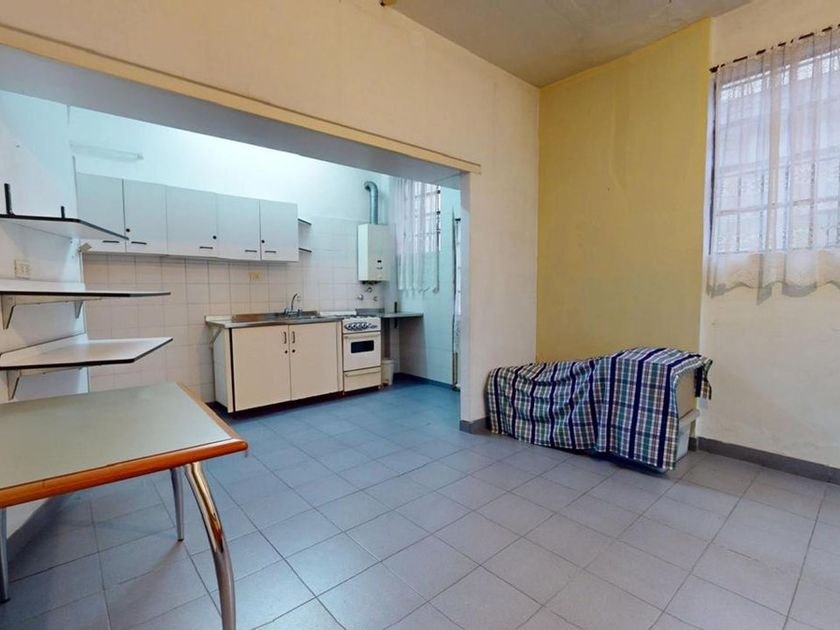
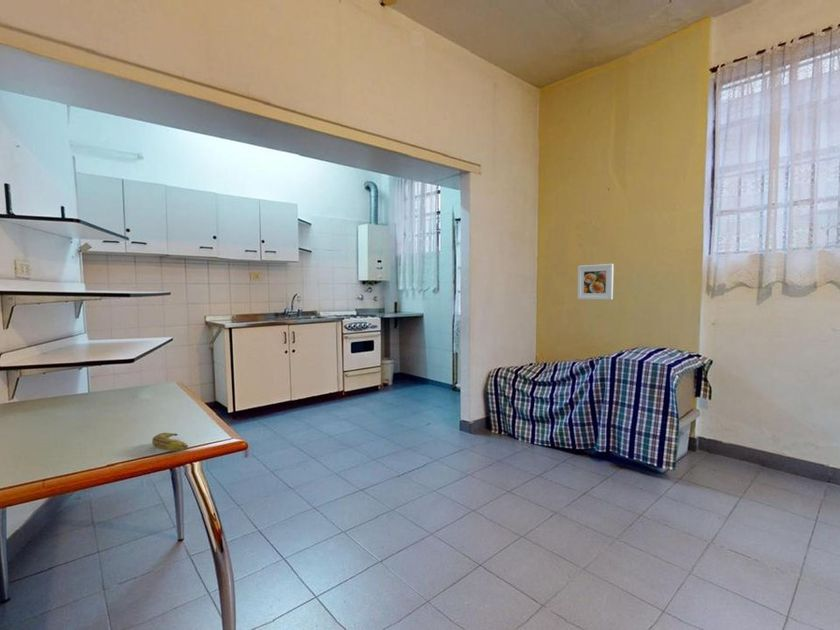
+ banana (172, 441)
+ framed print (594, 282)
